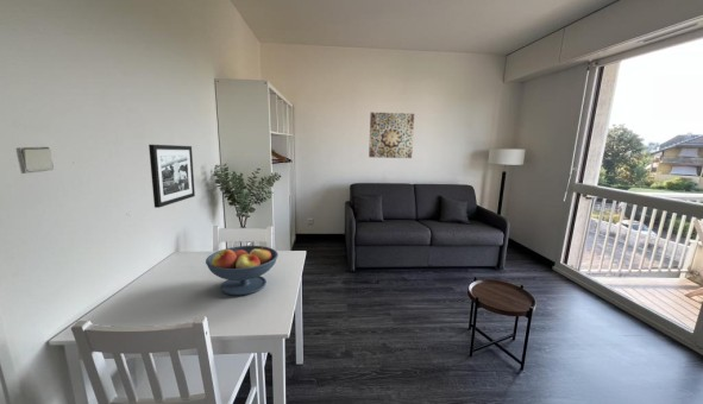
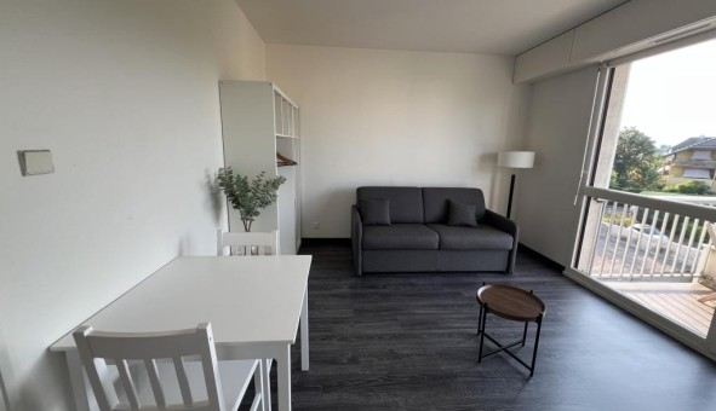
- wall art (391, 135)
- picture frame (175, 173)
- fruit bowl (243, 265)
